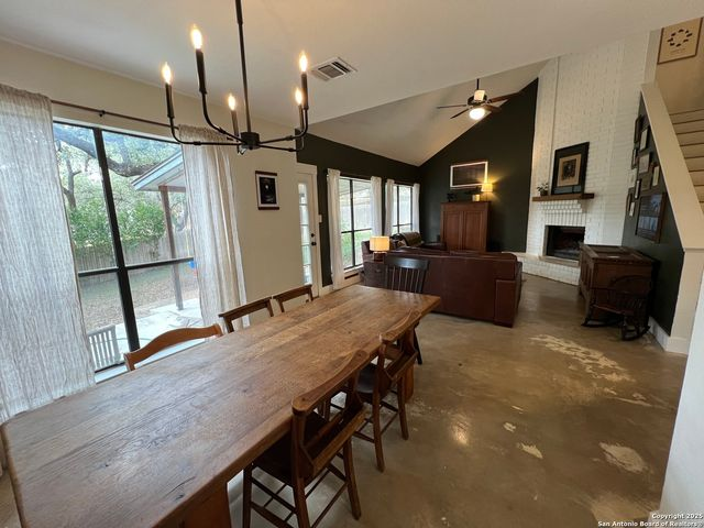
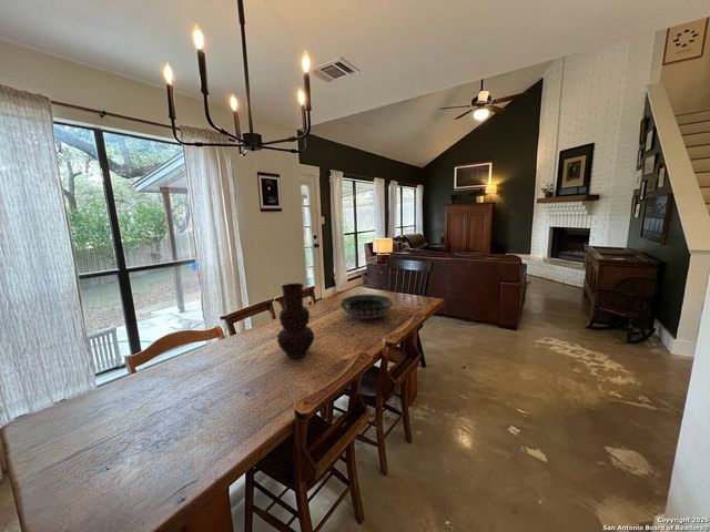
+ vase (294, 319)
+ decorative bowl (366, 307)
